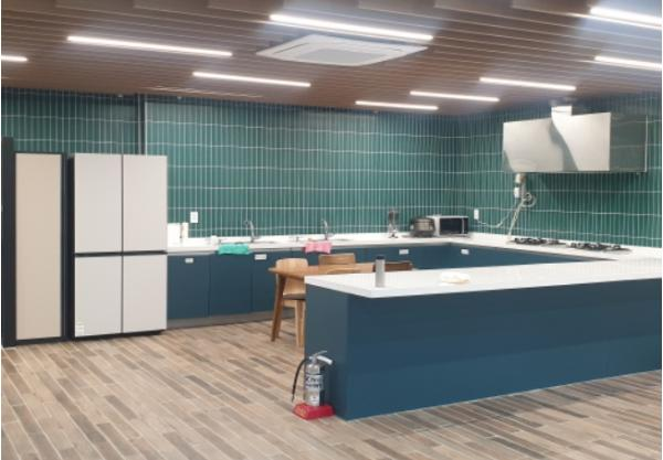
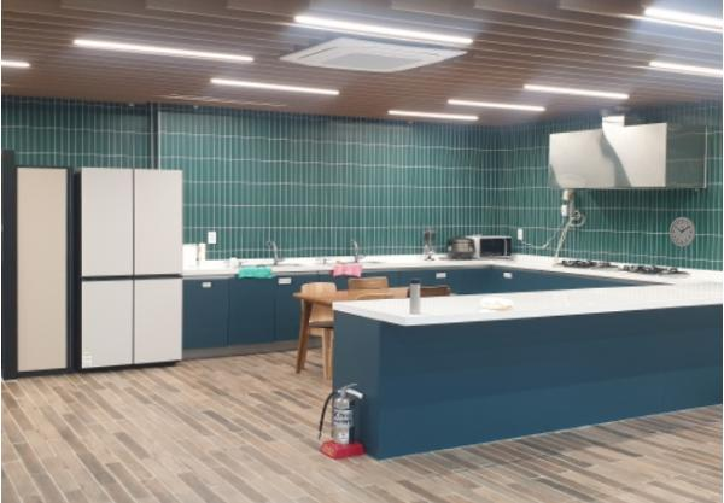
+ wall clock (682, 232)
